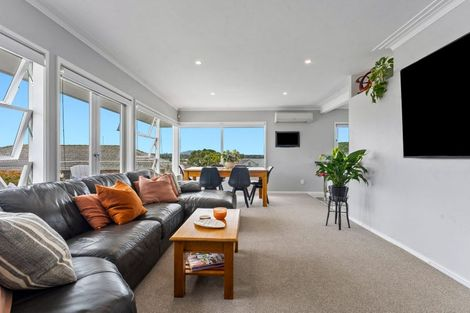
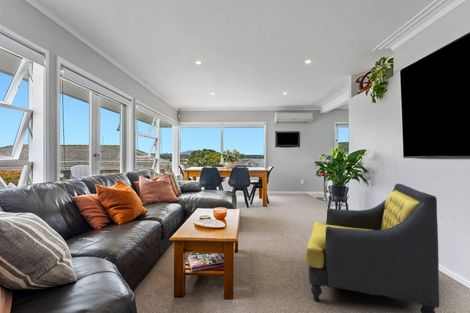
+ armchair (360, 235)
